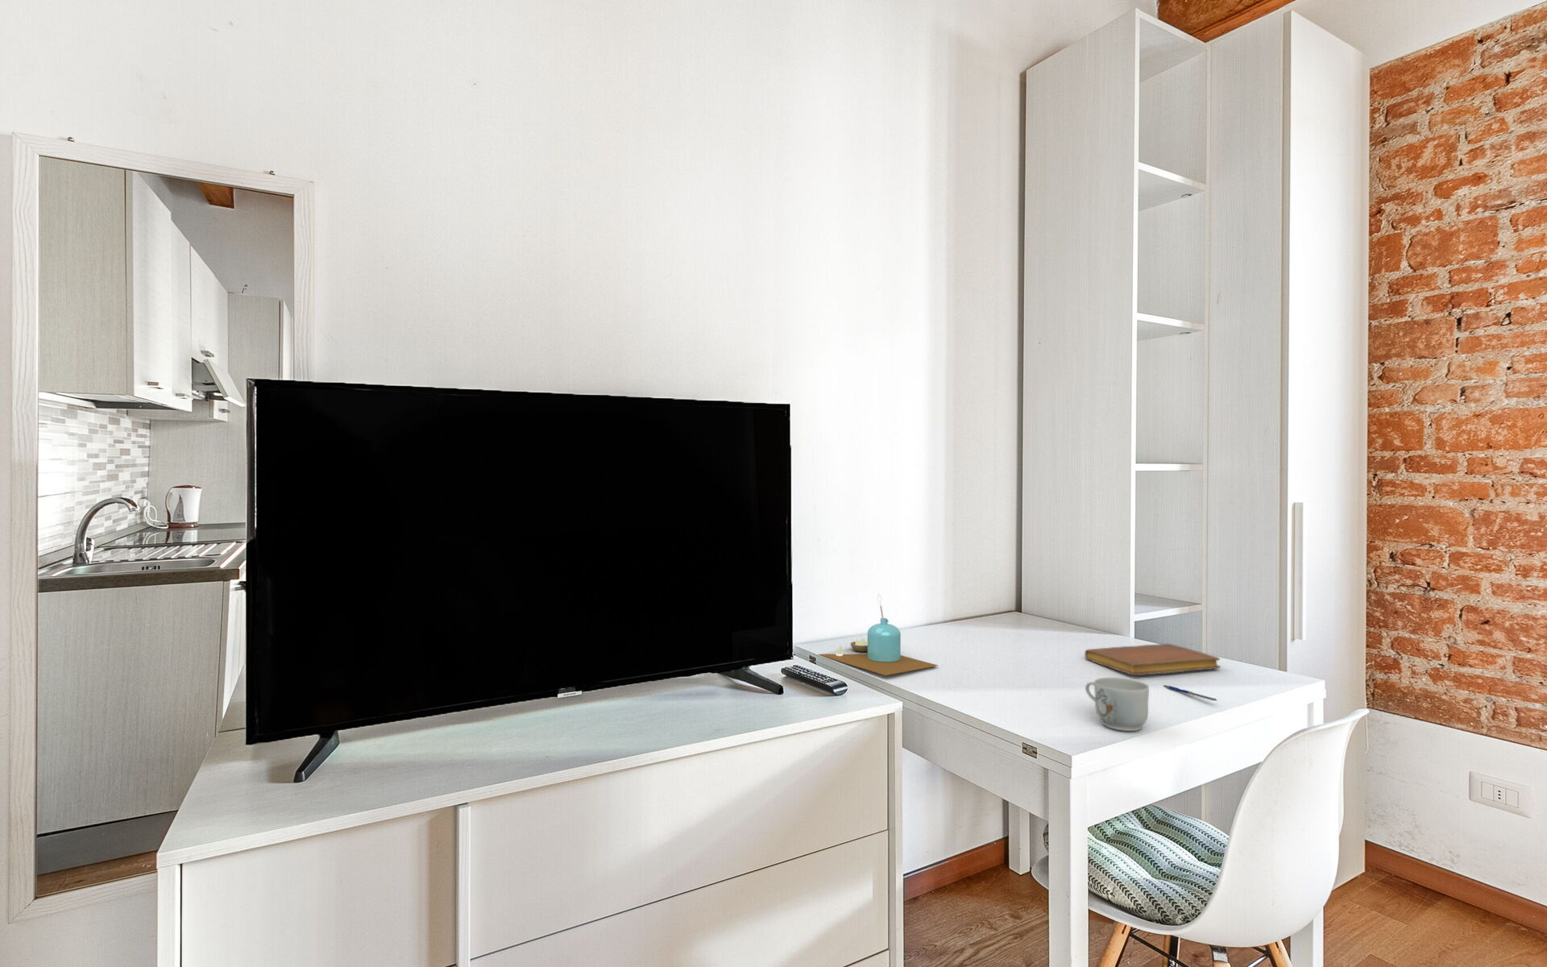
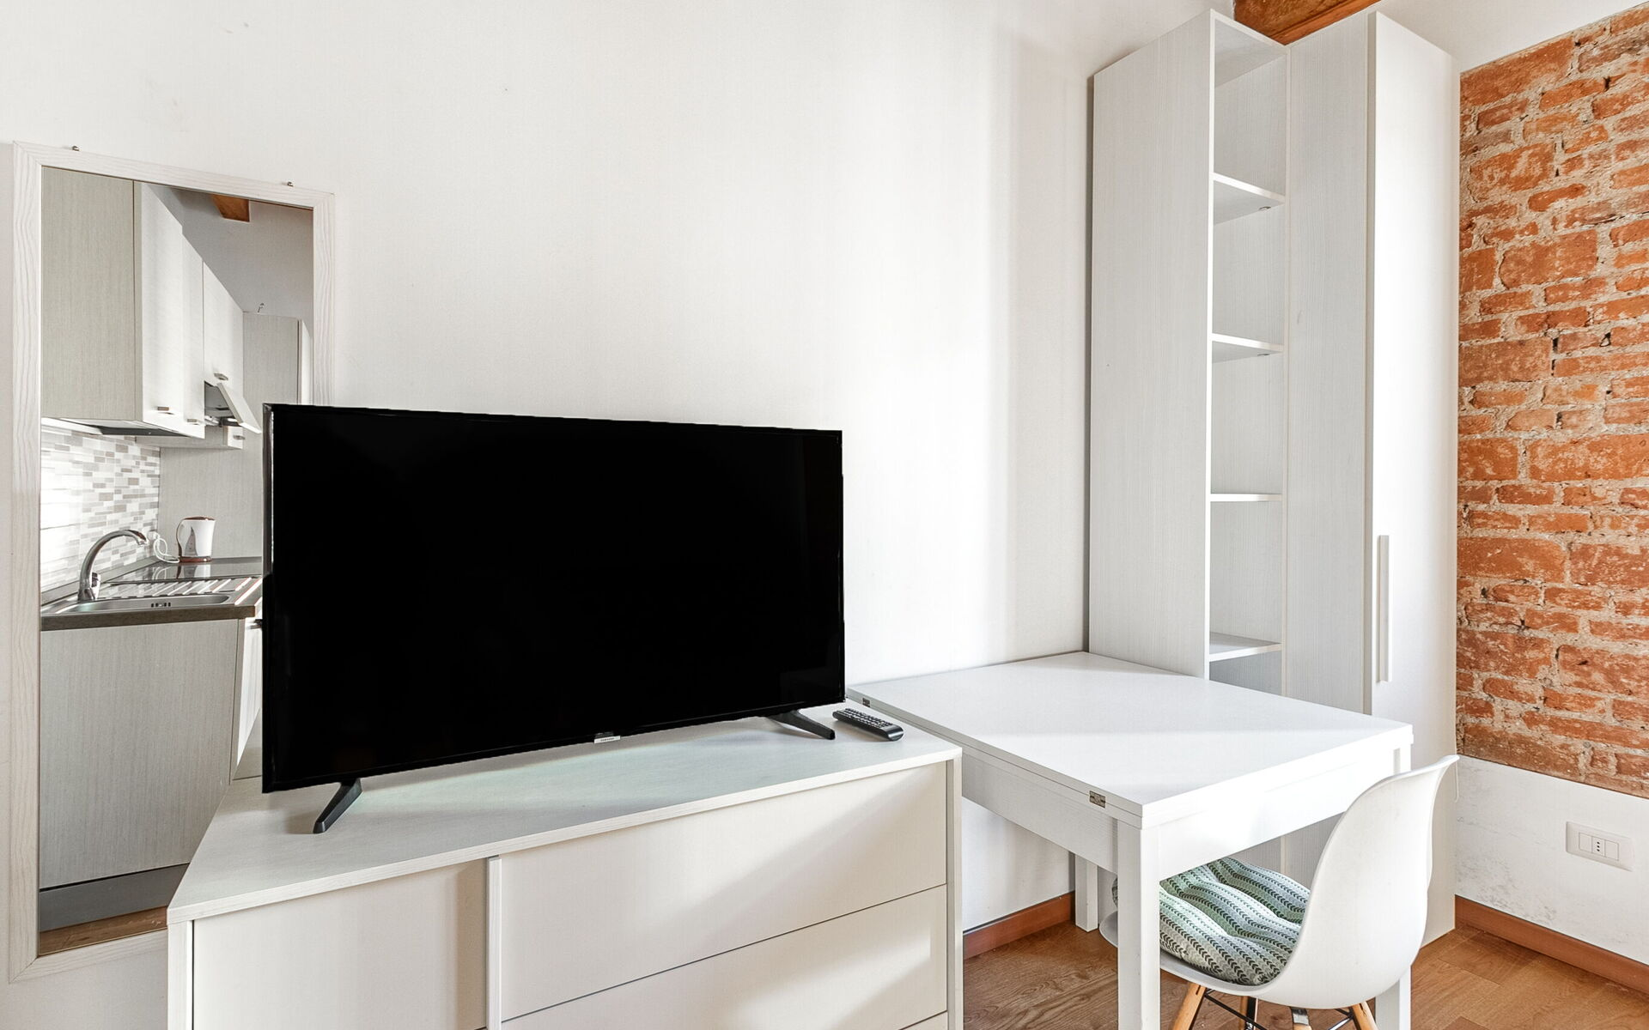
- pen (1189, 692)
- mug (1115, 702)
- candle (875, 626)
- notebook (1151, 657)
